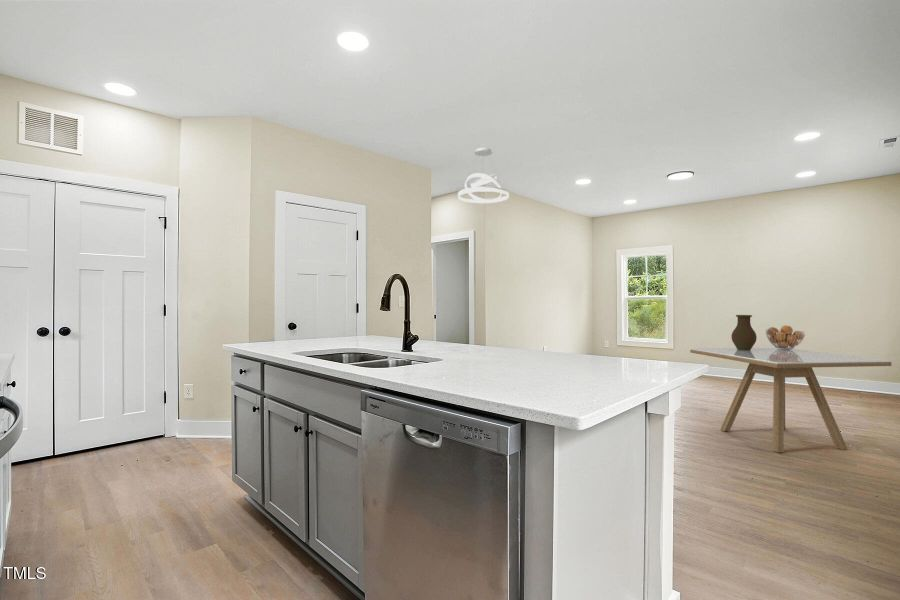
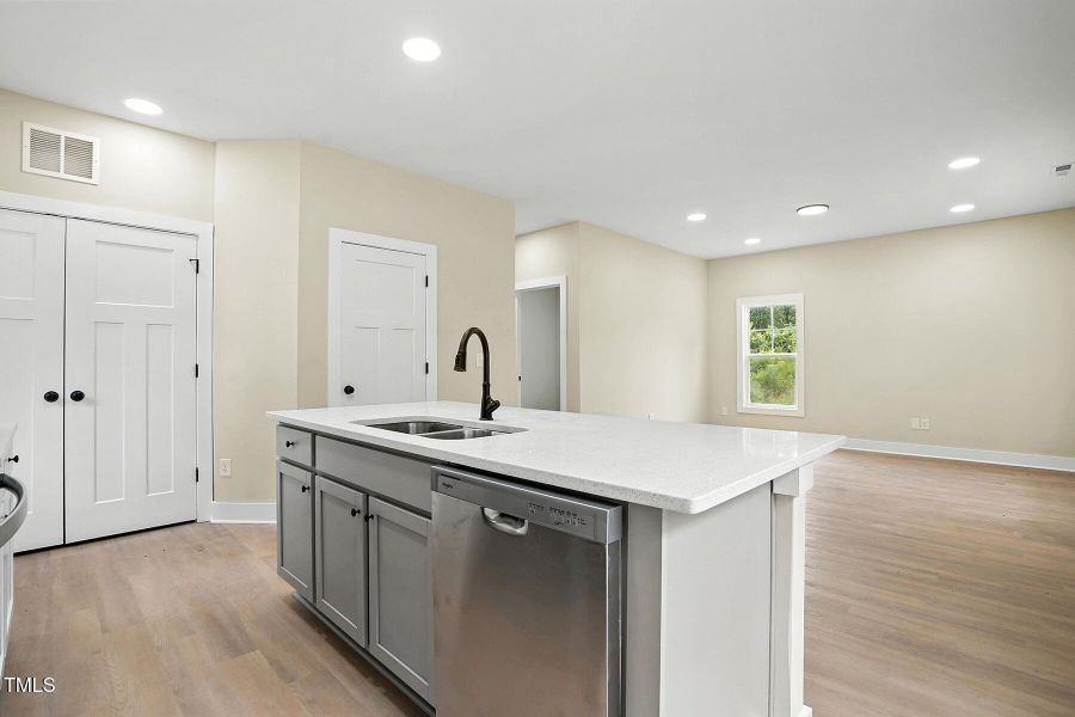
- pendant light (483, 175)
- vase (743, 332)
- dining table (779, 396)
- fruit basket (783, 337)
